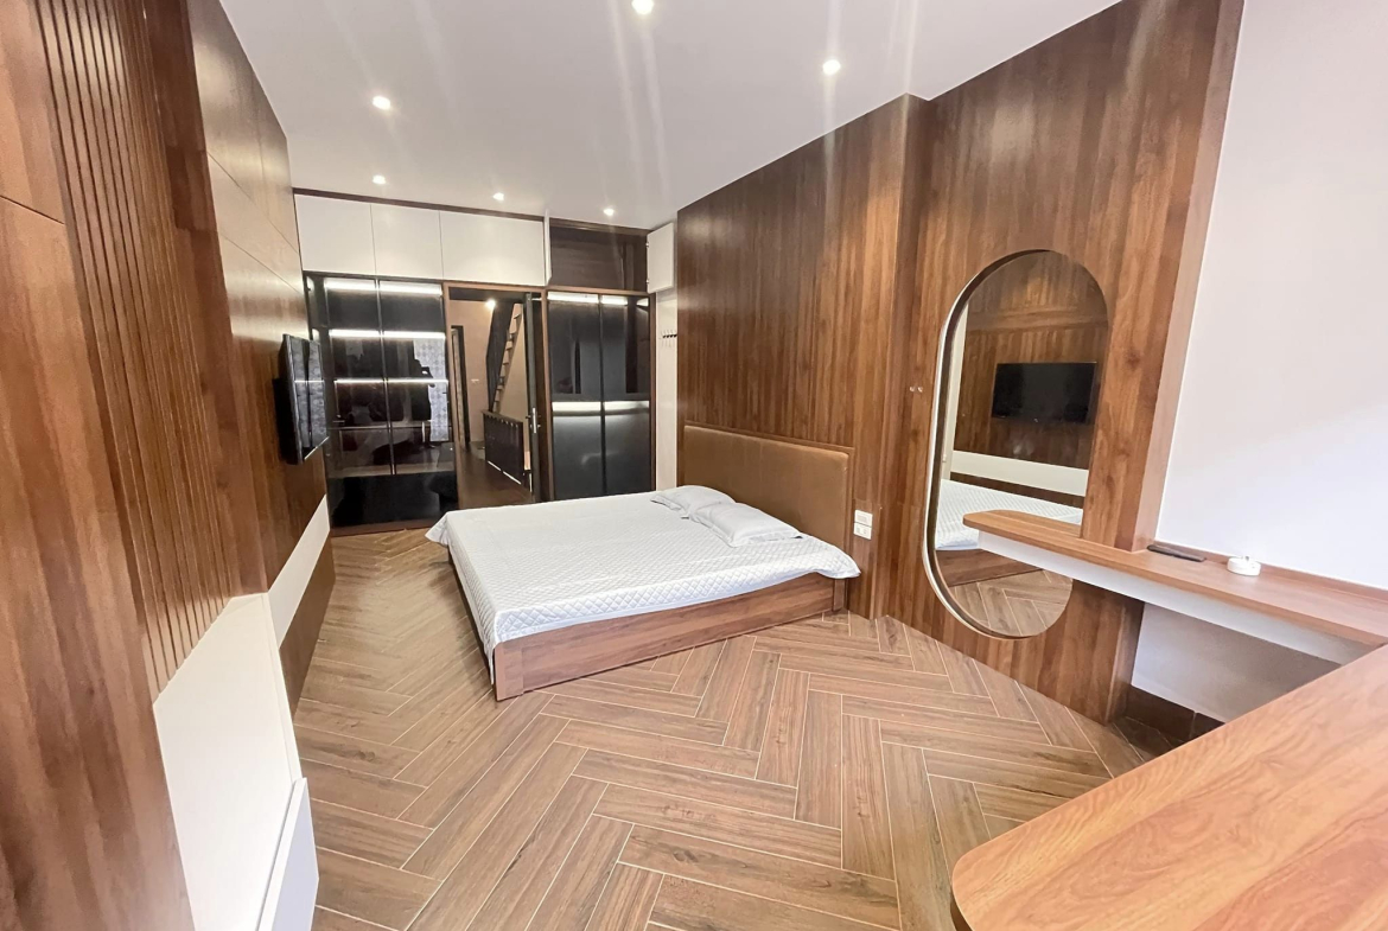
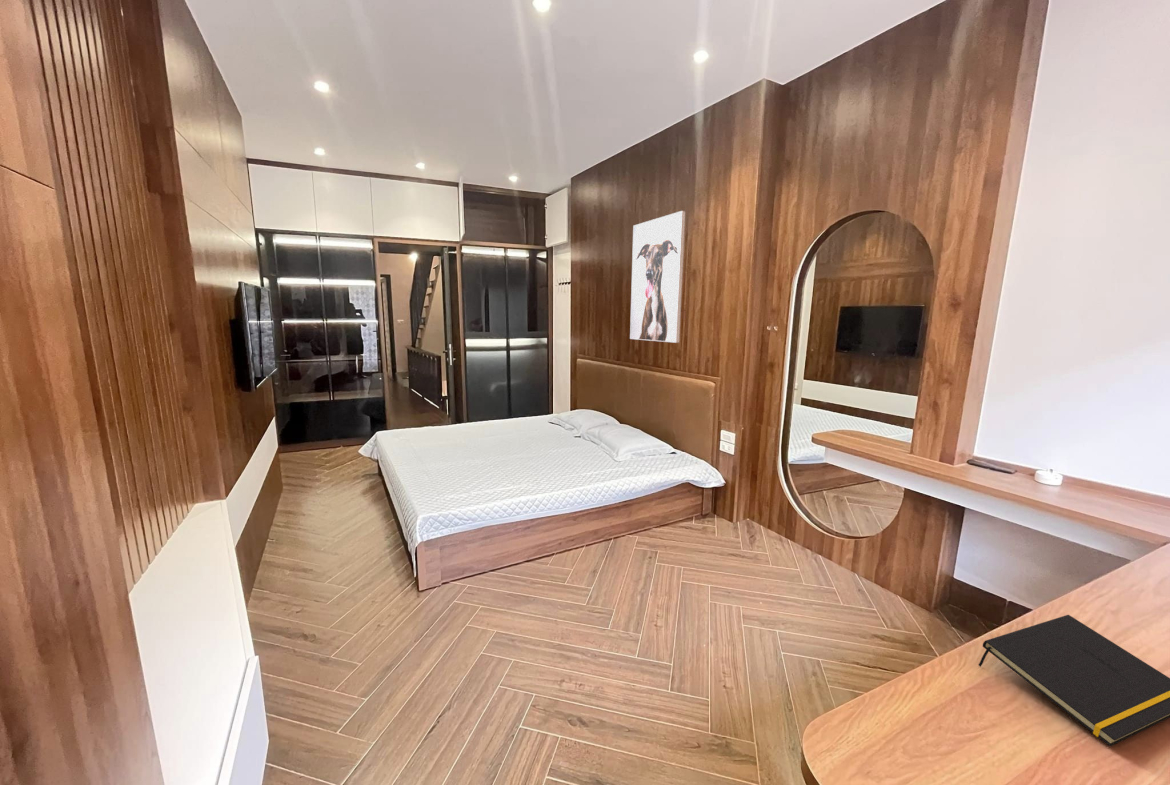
+ notepad (1086, 670)
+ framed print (655, 281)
